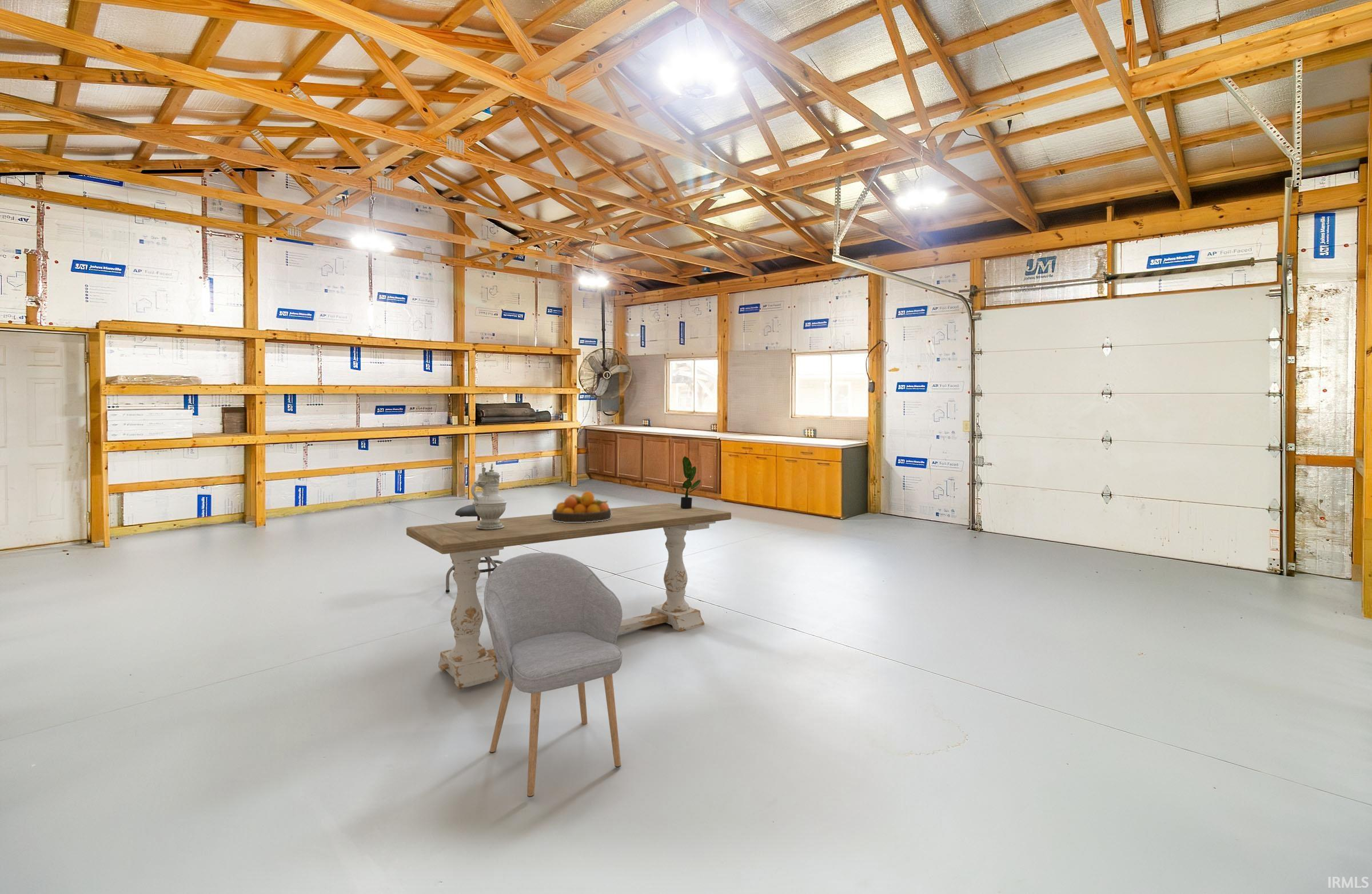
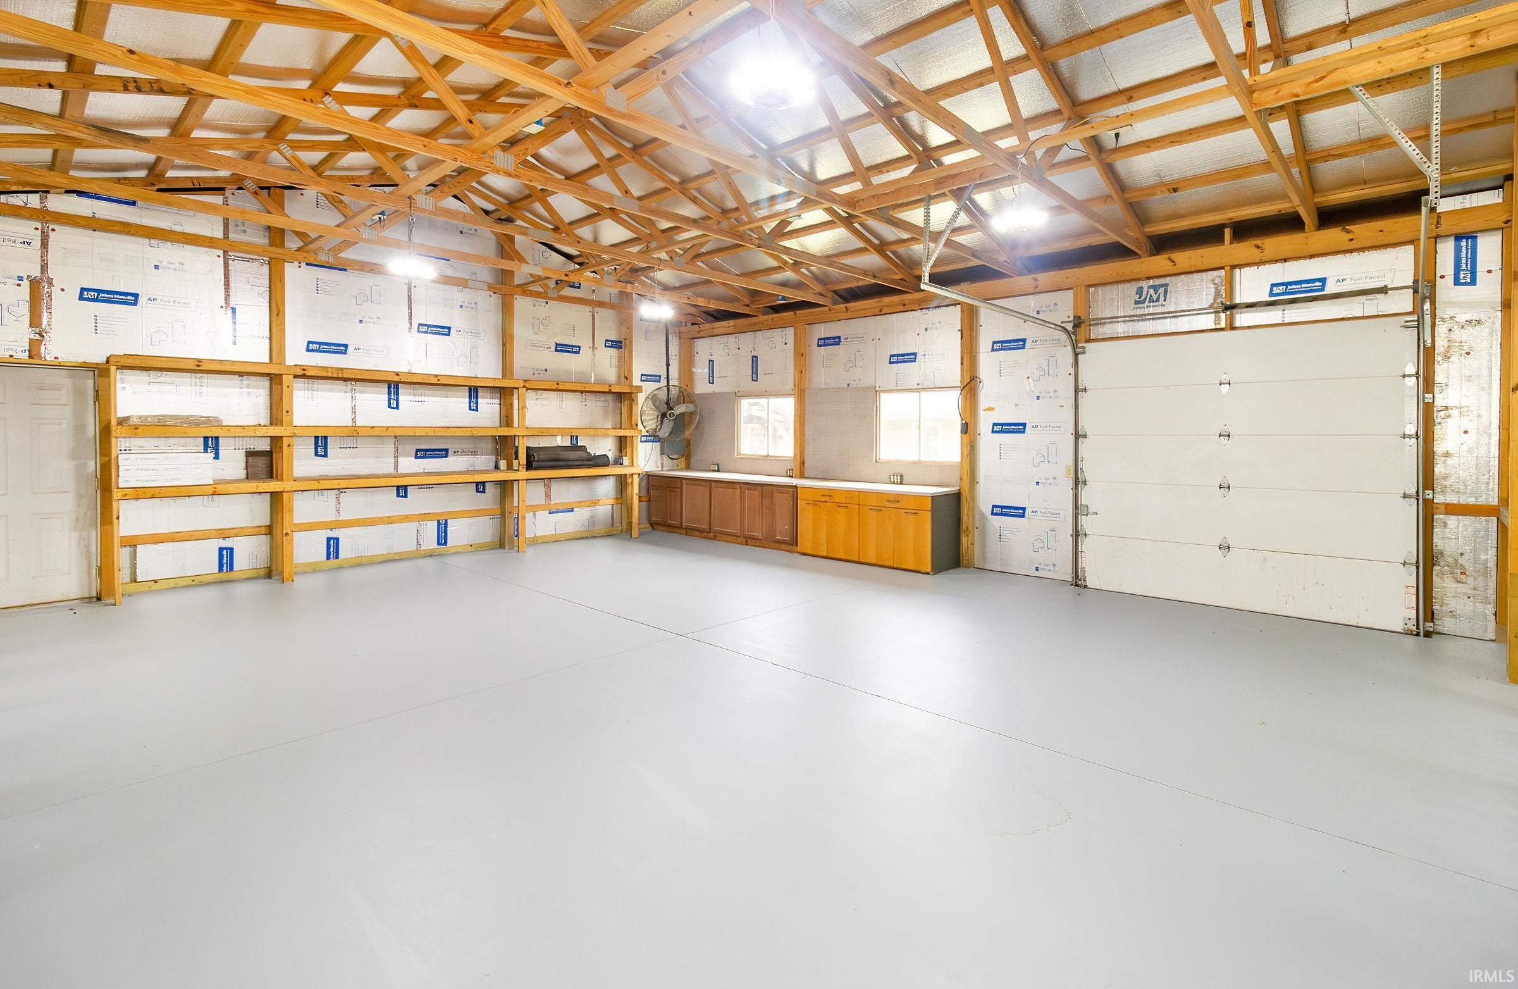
- fruit bowl (581, 505)
- stool (484, 557)
- pitcher (489, 495)
- potted plant (687, 482)
- chair (554, 659)
- dining table (577, 538)
